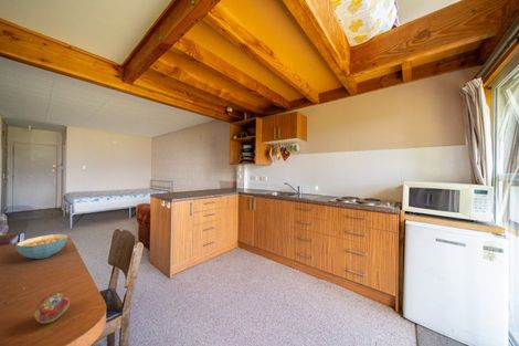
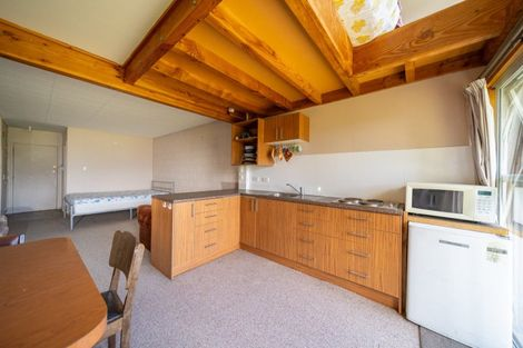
- cereal bowl (43, 248)
- fruit (52, 307)
